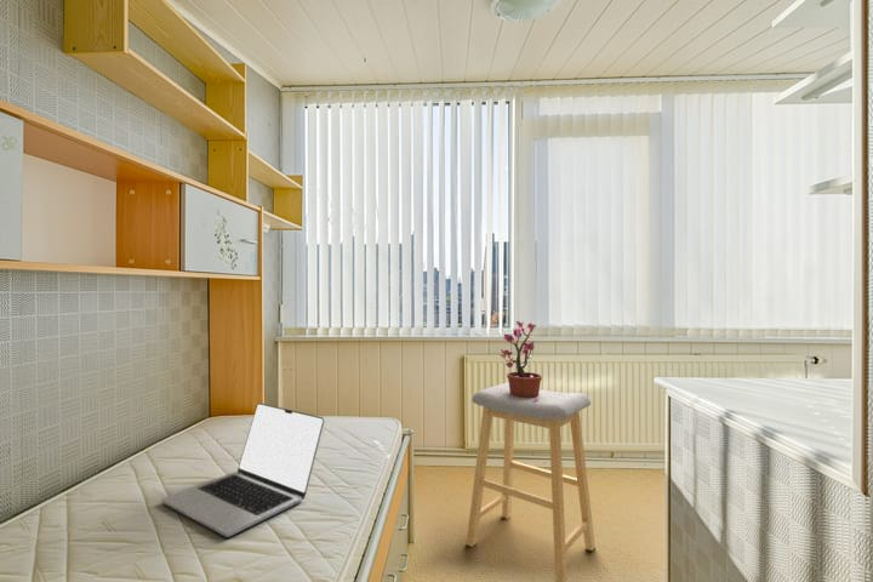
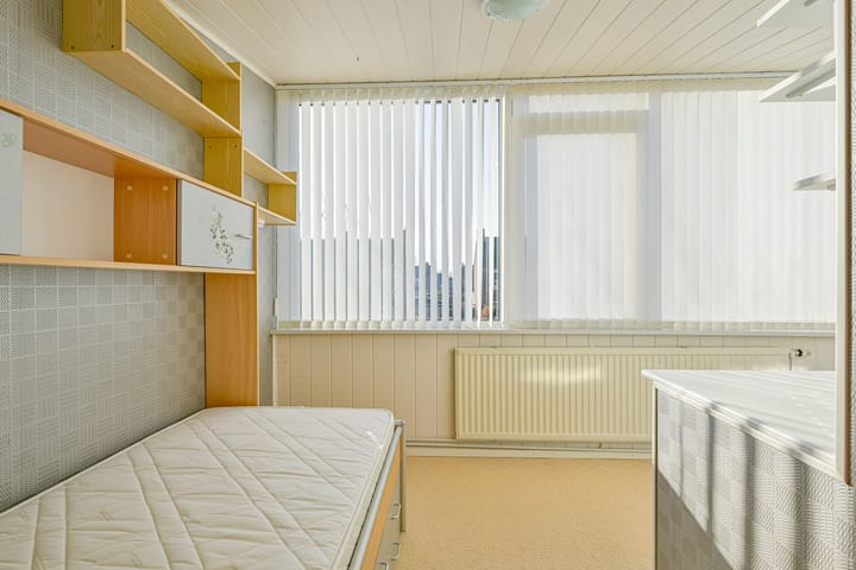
- potted plant (527, 356)
- laptop (245, 458)
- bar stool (530, 468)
